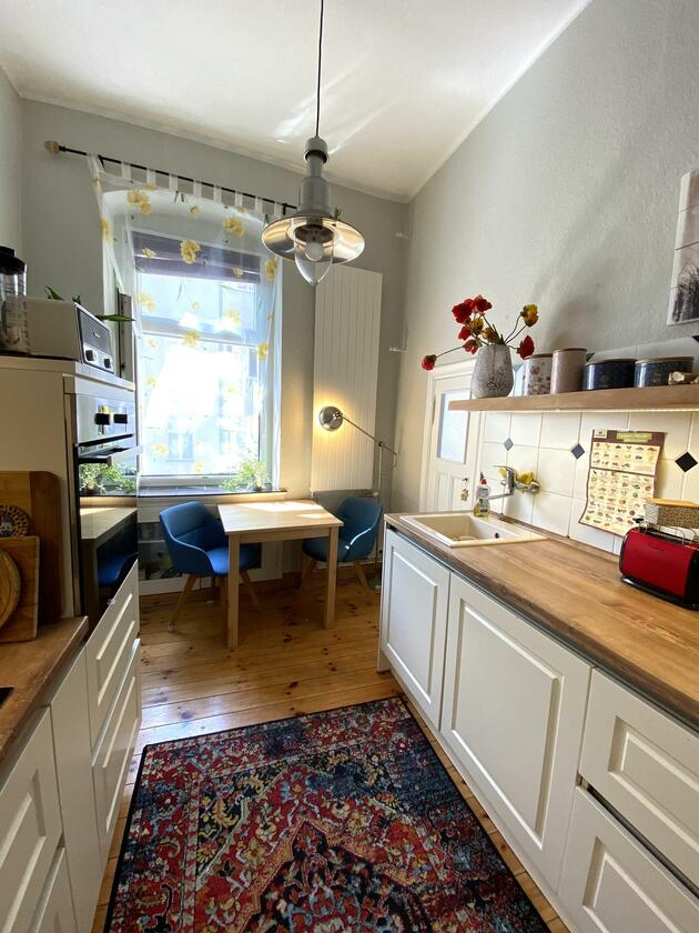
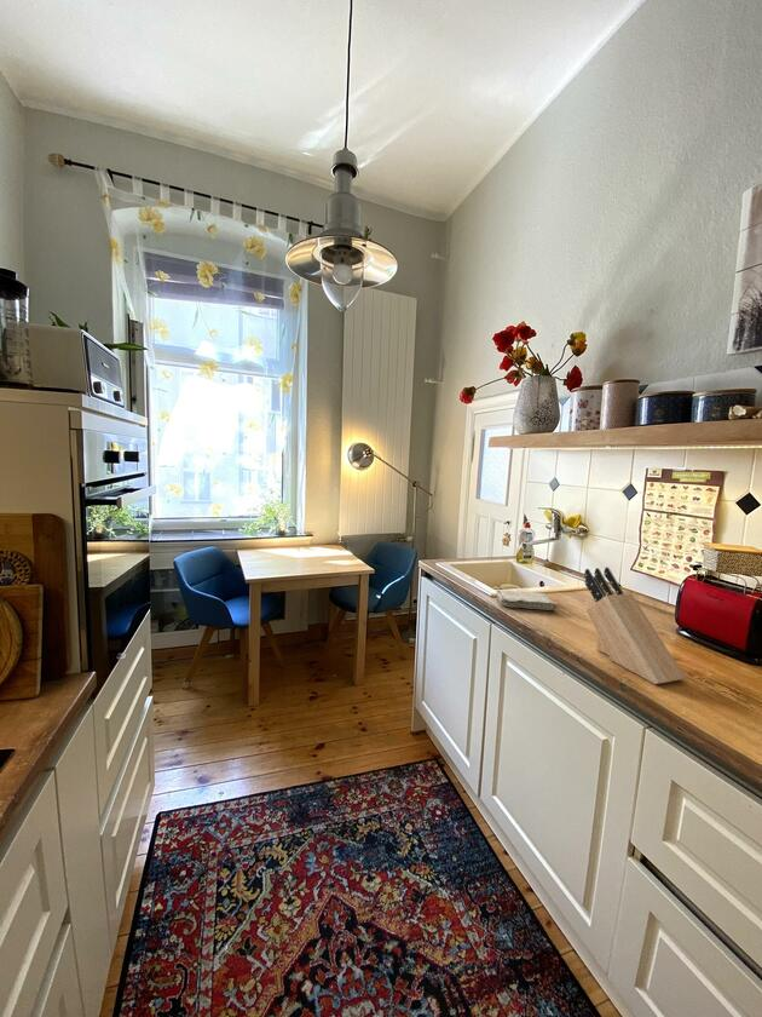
+ washcloth (524, 598)
+ knife block (627, 617)
